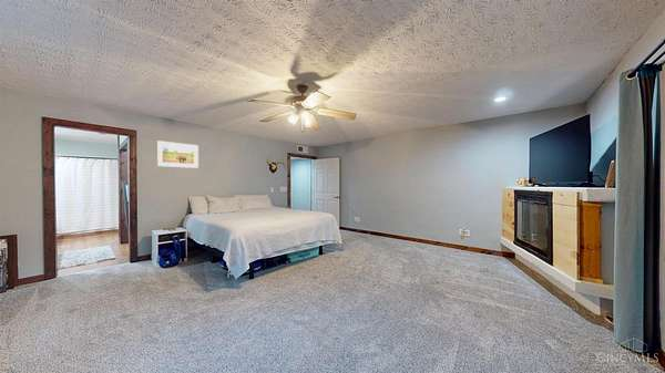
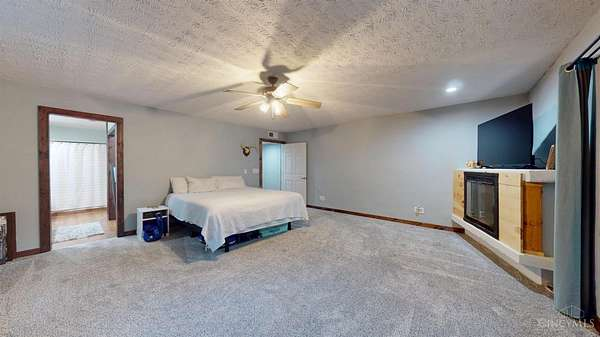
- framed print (178, 155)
